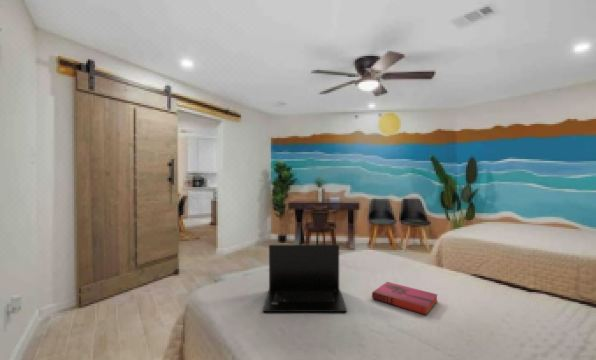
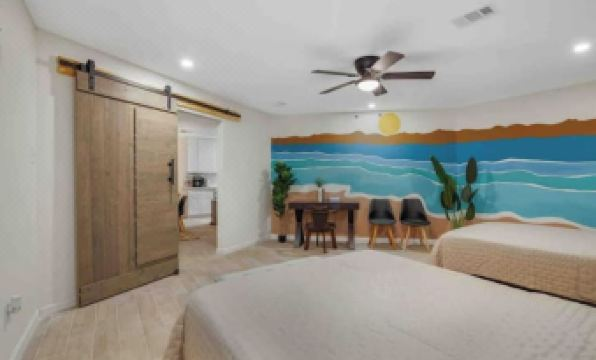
- hardback book (404, 296)
- laptop (304, 275)
